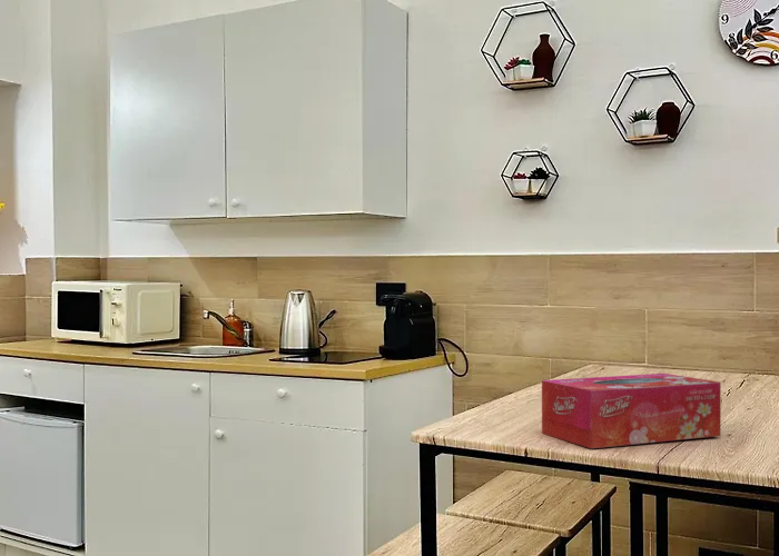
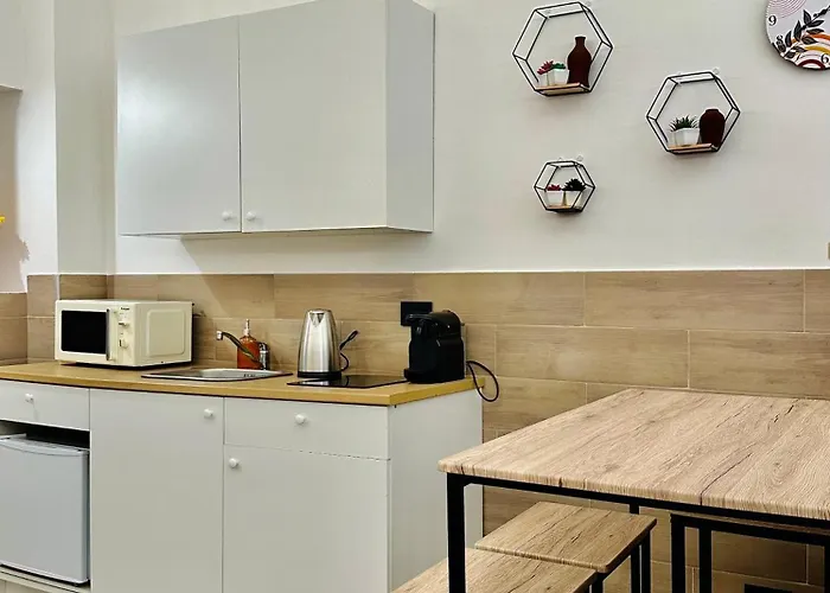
- tissue box (630, 407)
